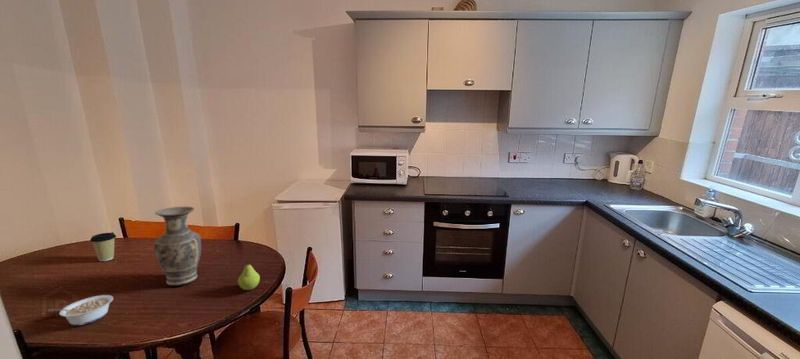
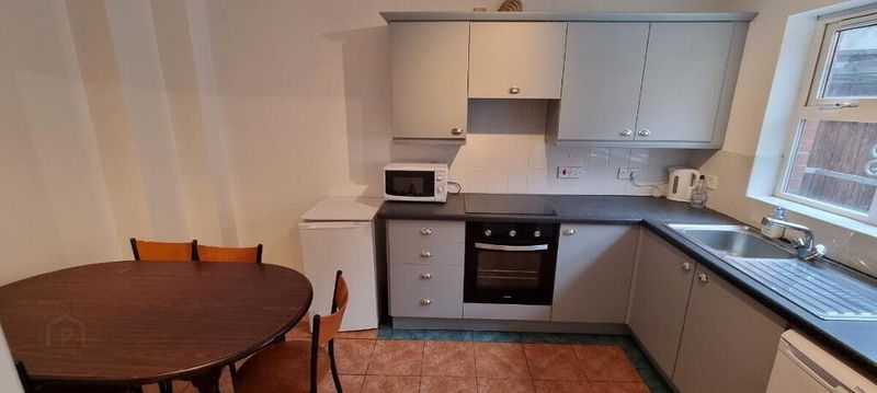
- legume (86, 310)
- fruit (248, 274)
- vase (178, 245)
- coffee cup (104, 246)
